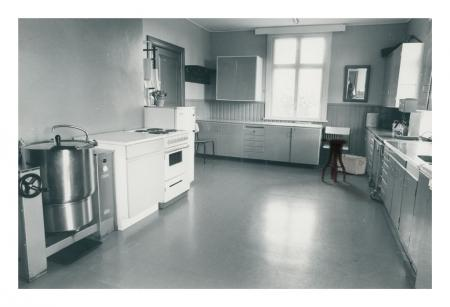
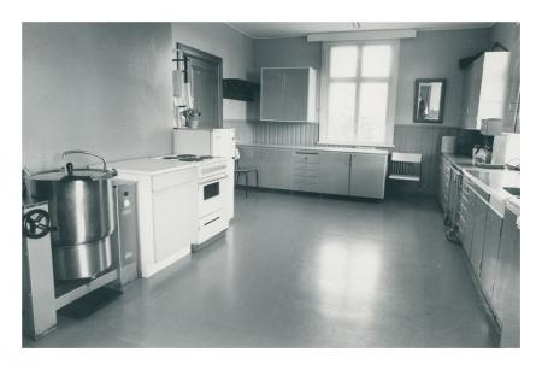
- storage bin (349, 163)
- stool (333, 159)
